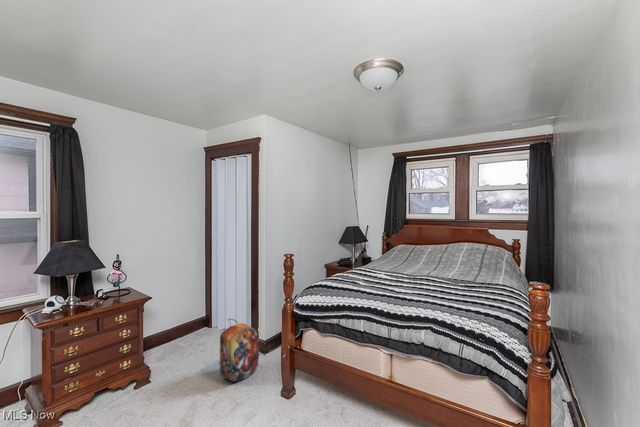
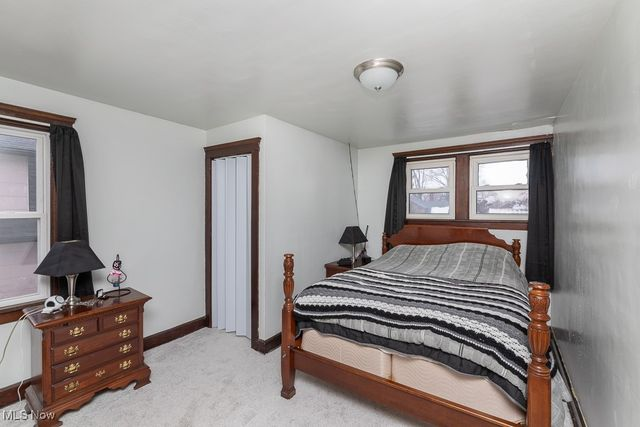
- backpack (238, 348)
